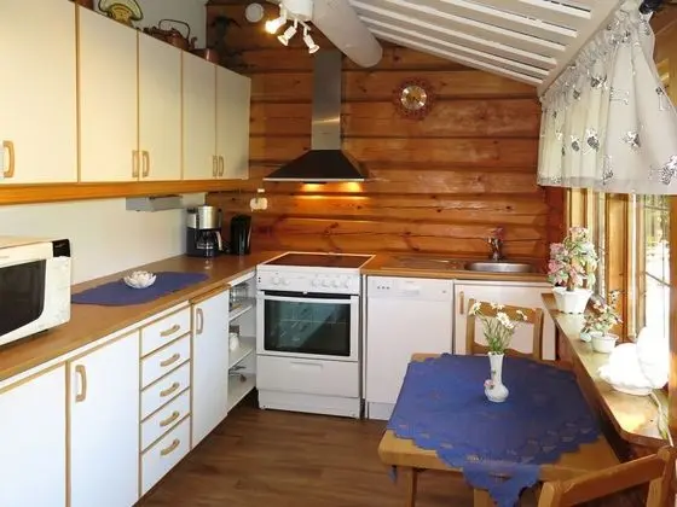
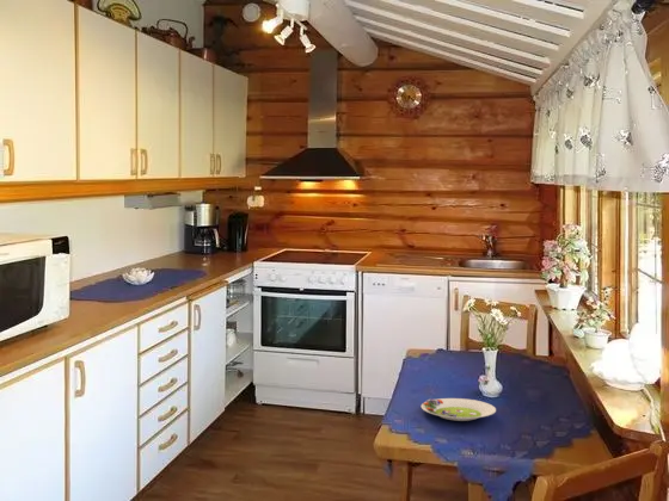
+ salad plate (458, 409)
